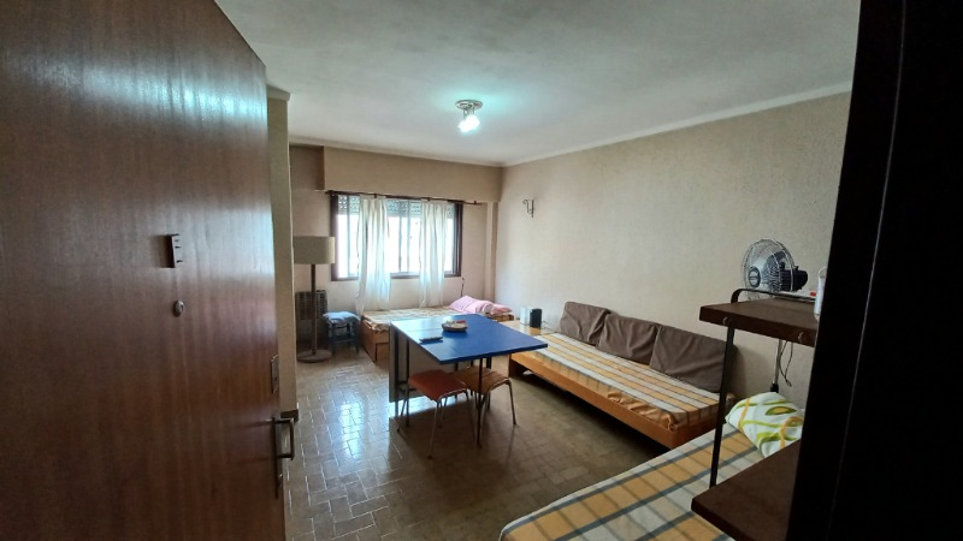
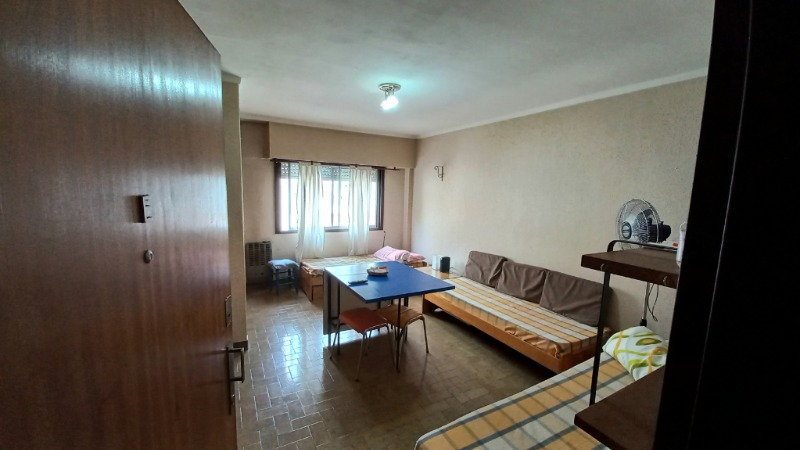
- floor lamp (313, 297)
